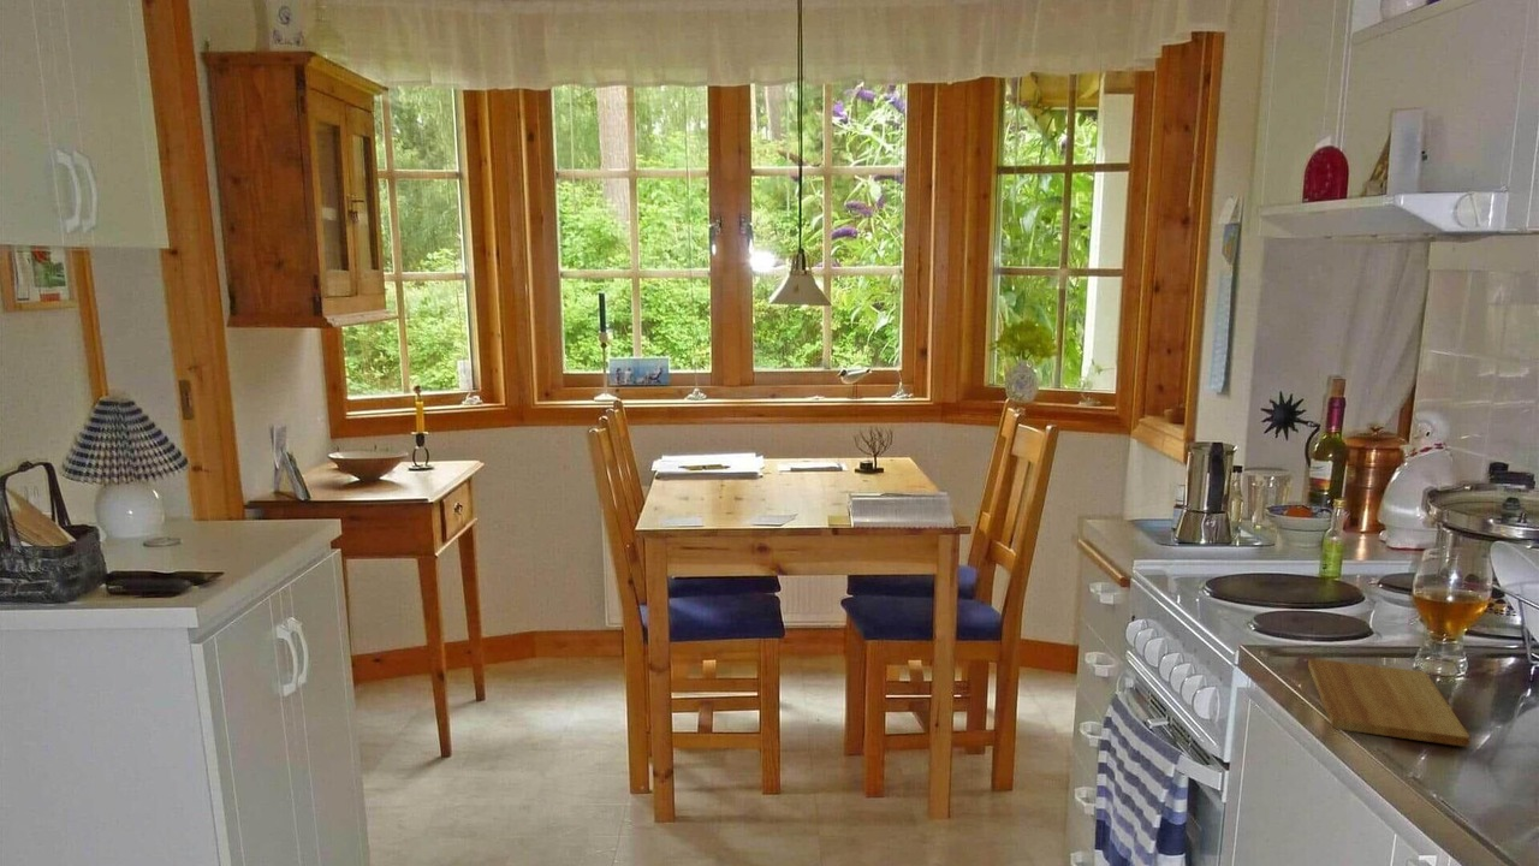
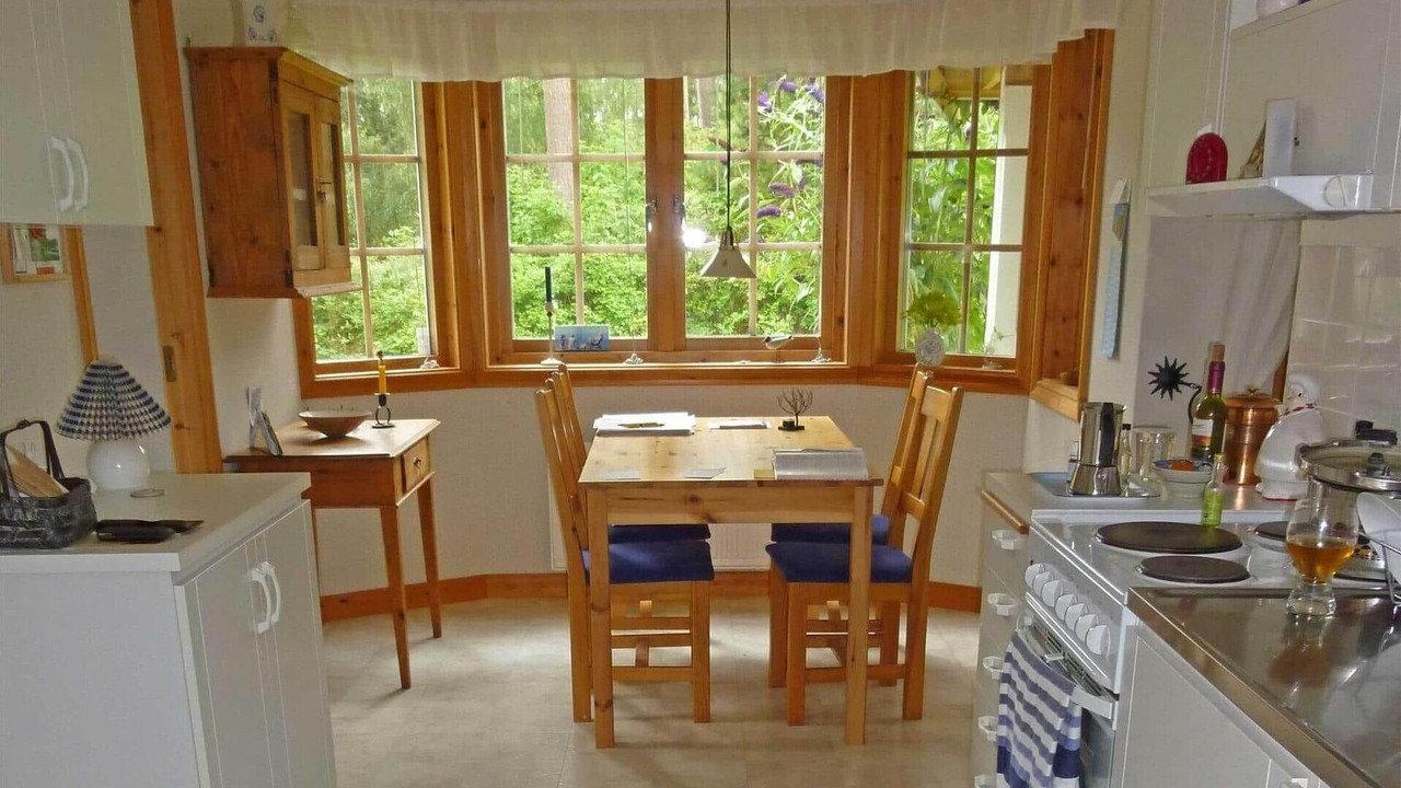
- cutting board (1381, 698)
